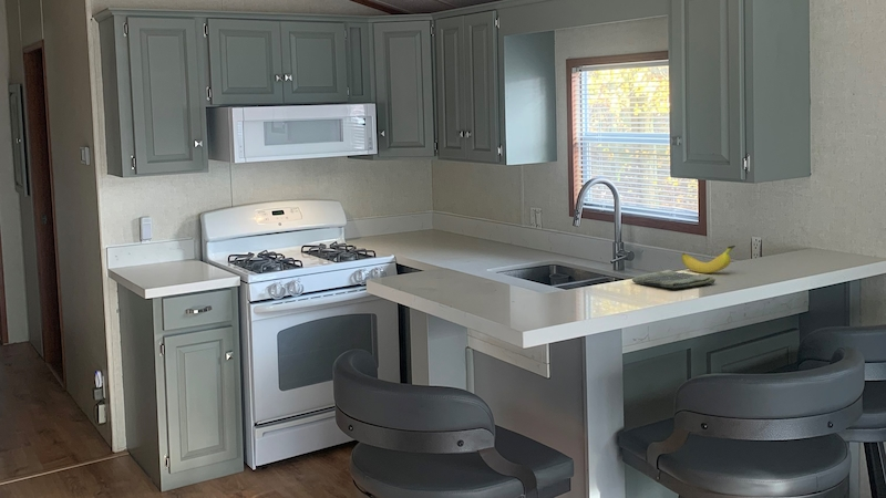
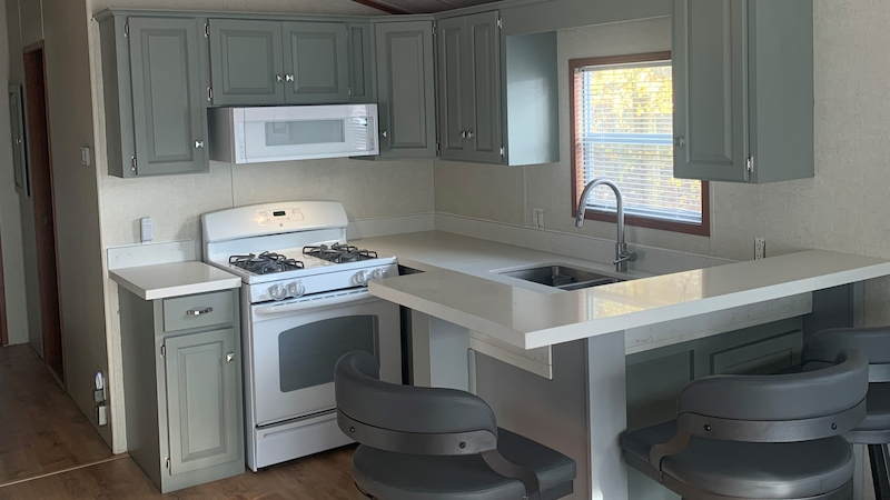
- banana (710, 261)
- dish towel (673, 278)
